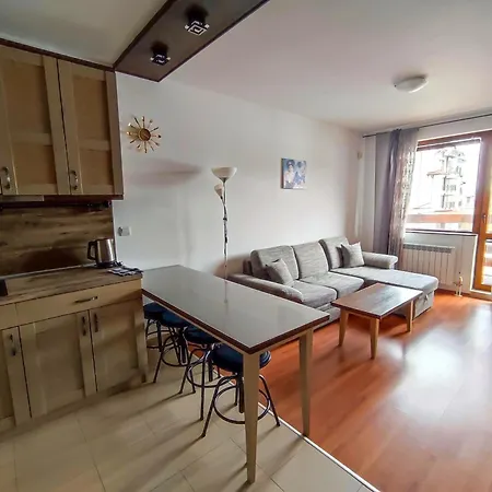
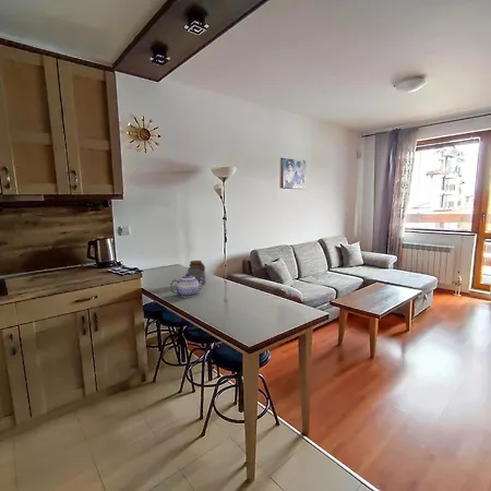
+ jar (196, 272)
+ teapot (188, 284)
